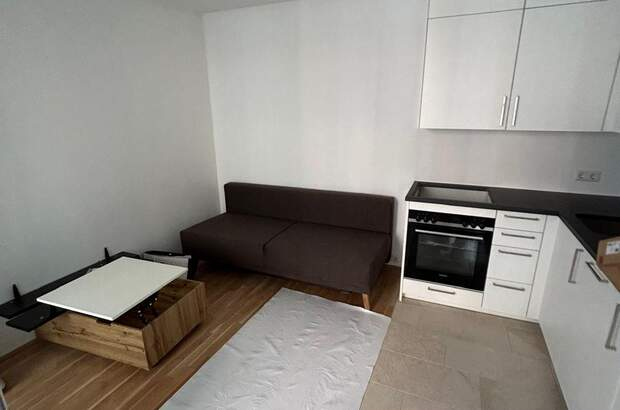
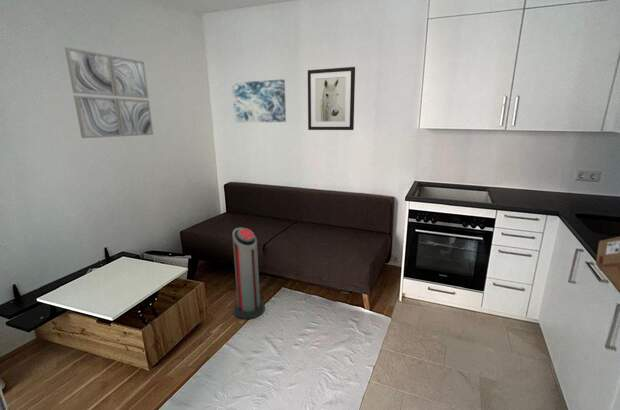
+ wall art (115, 98)
+ wall art (330, 100)
+ wall art (258, 102)
+ air purifier (246, 270)
